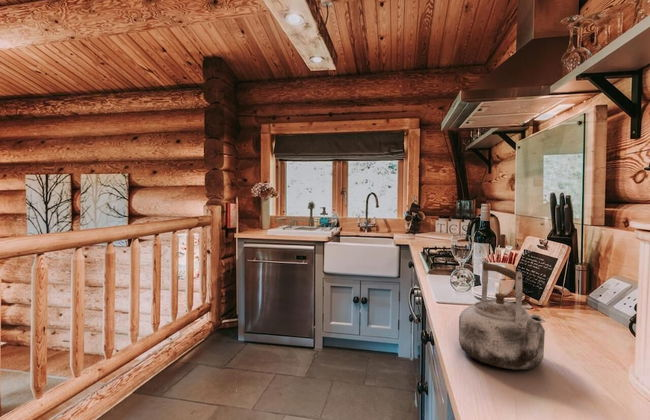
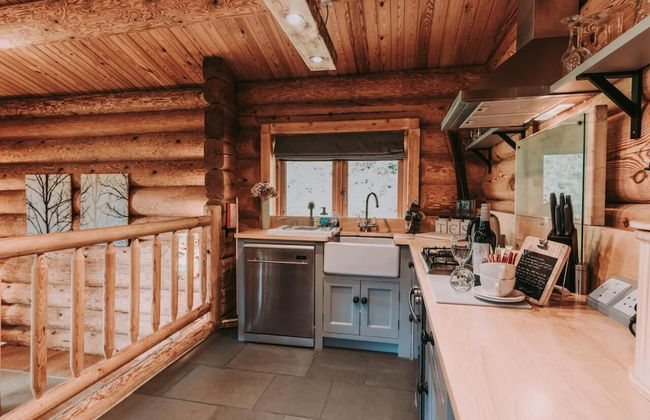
- kettle (505, 314)
